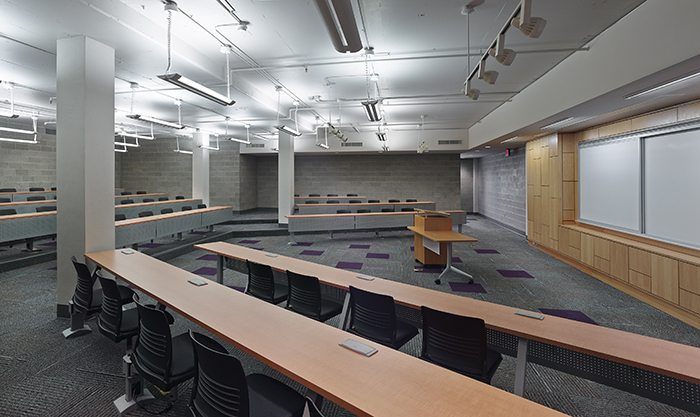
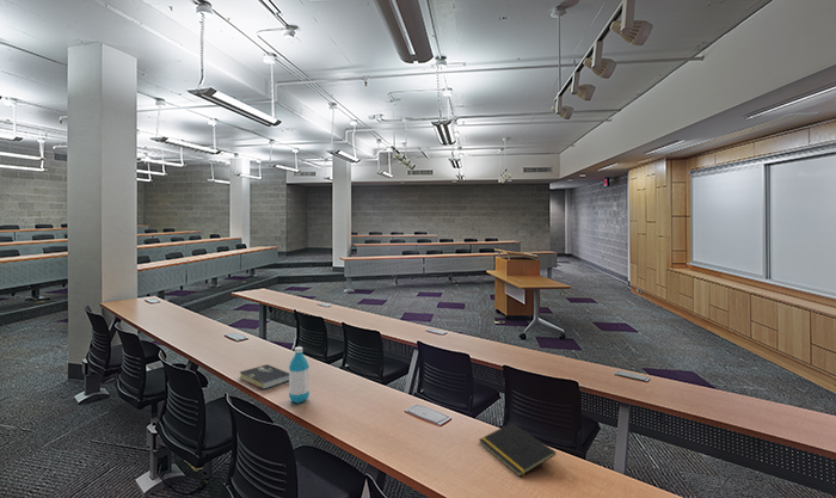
+ notepad (515, 447)
+ water bottle (299, 374)
+ book (265, 375)
